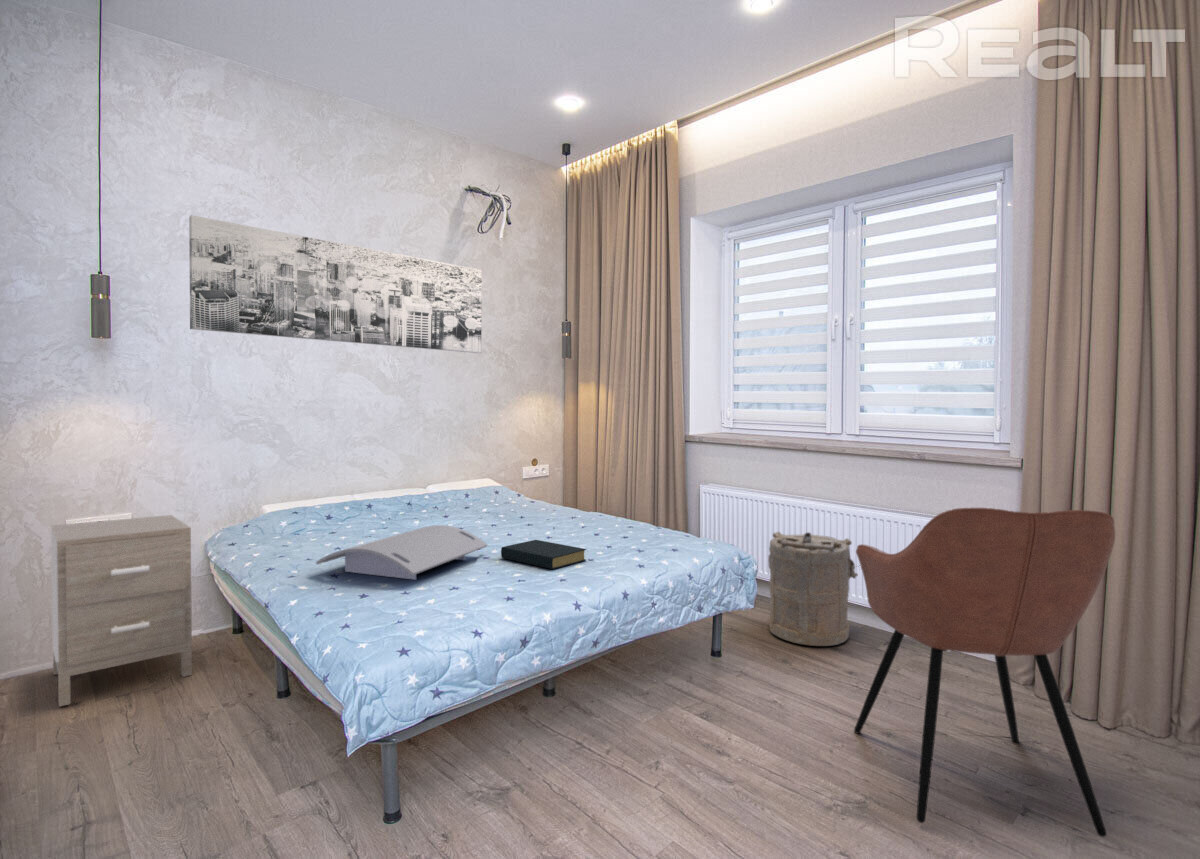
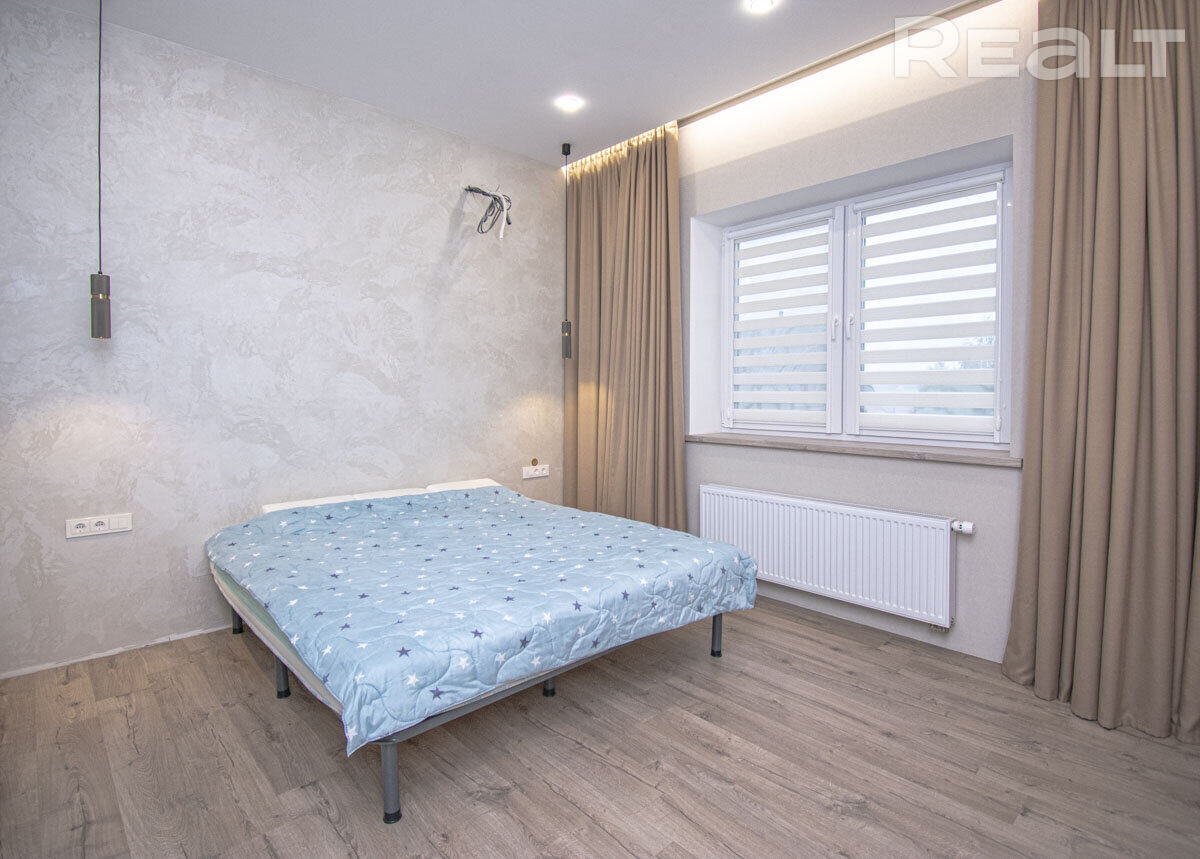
- serving tray (407, 550)
- armchair (974, 639)
- hardback book (543, 553)
- nightstand (122, 602)
- laundry hamper (806, 581)
- wall art (357, 295)
